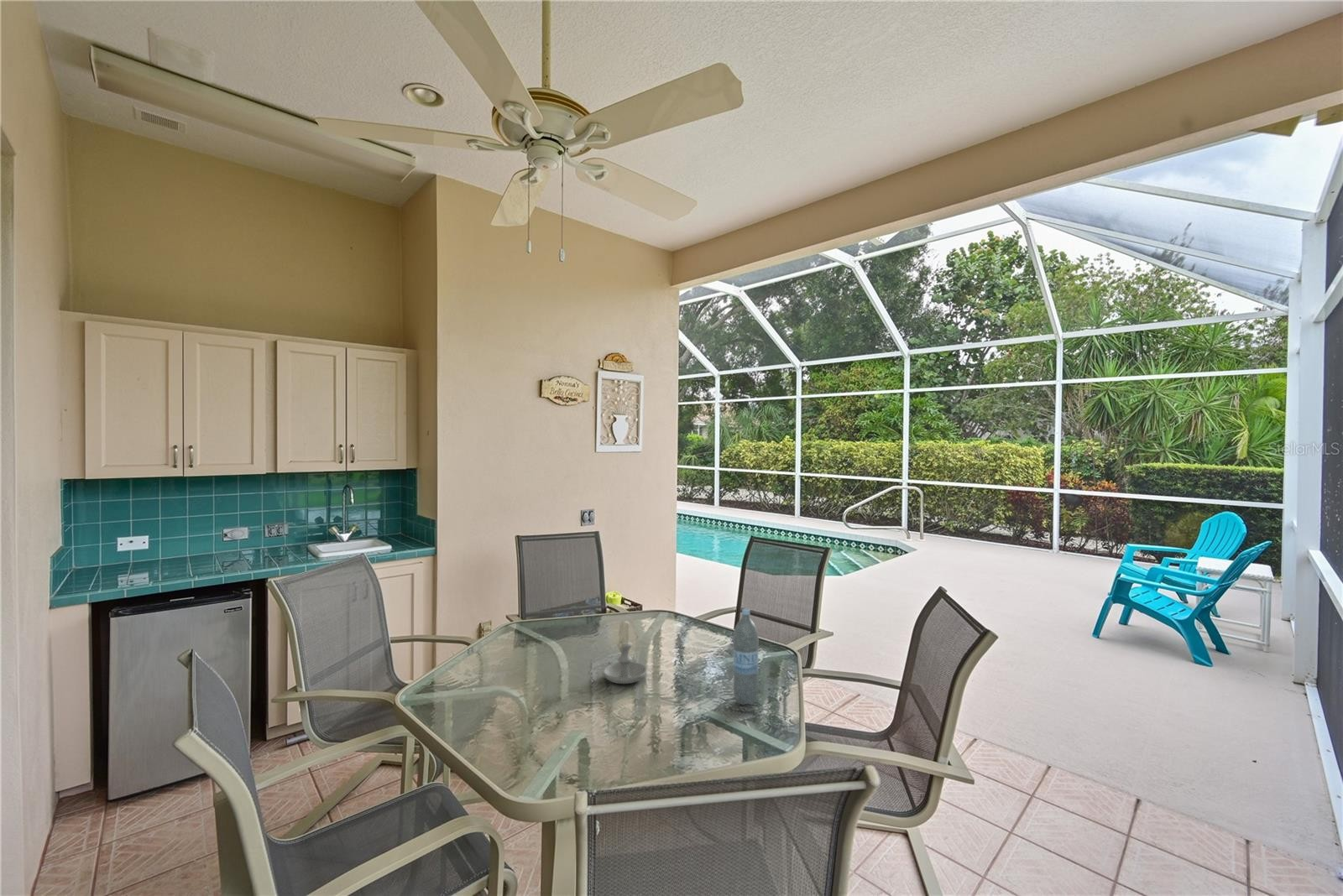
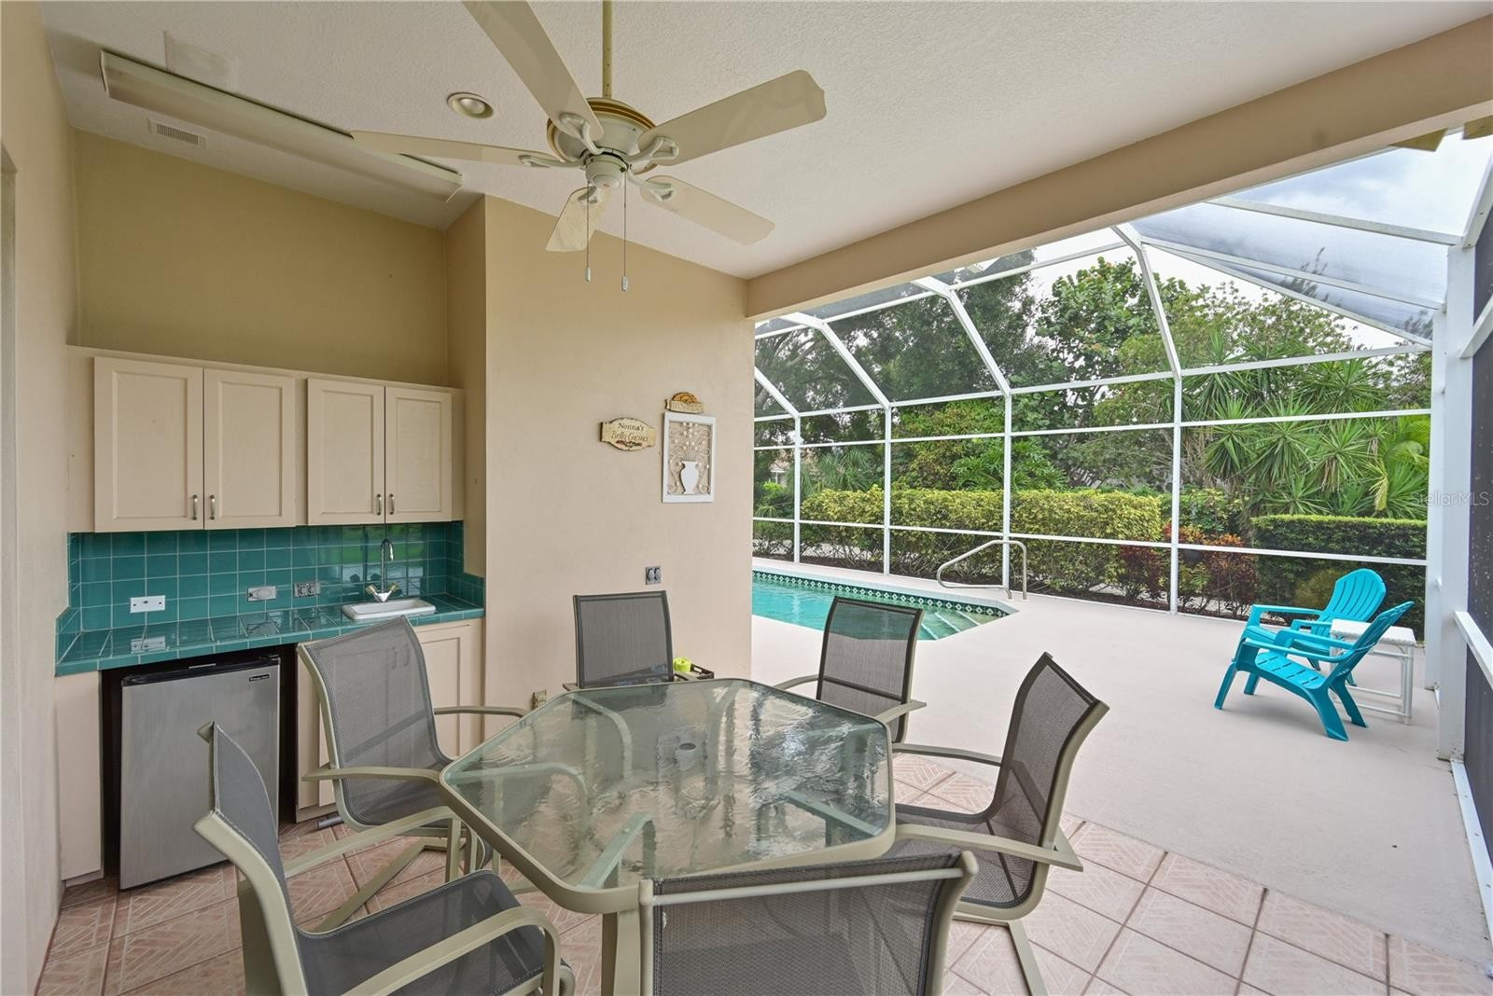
- candle (624, 649)
- water bottle (745, 656)
